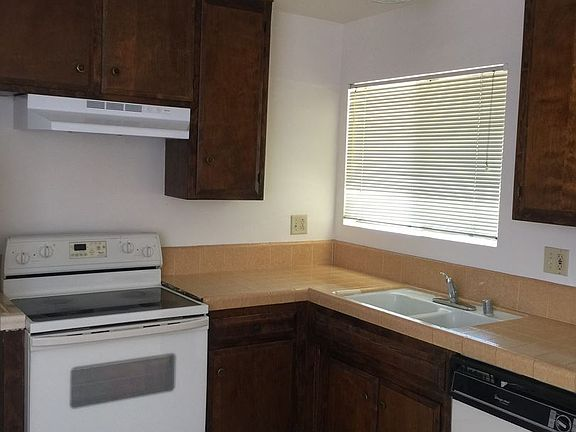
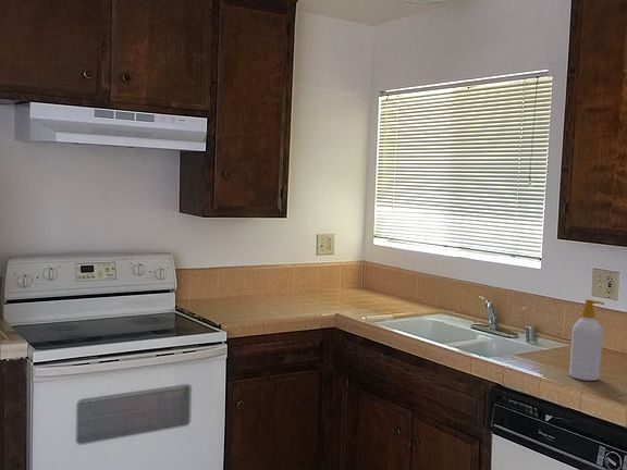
+ soap bottle (588, 338)
